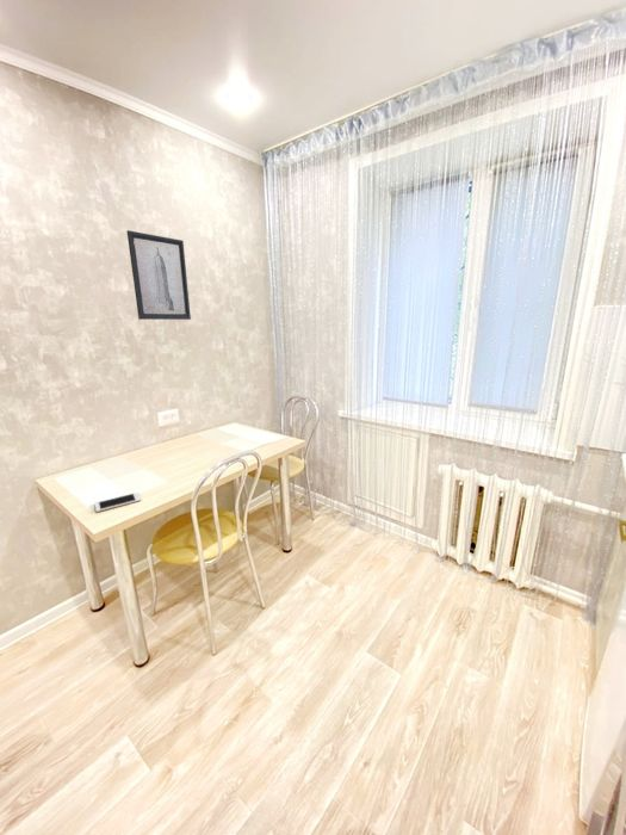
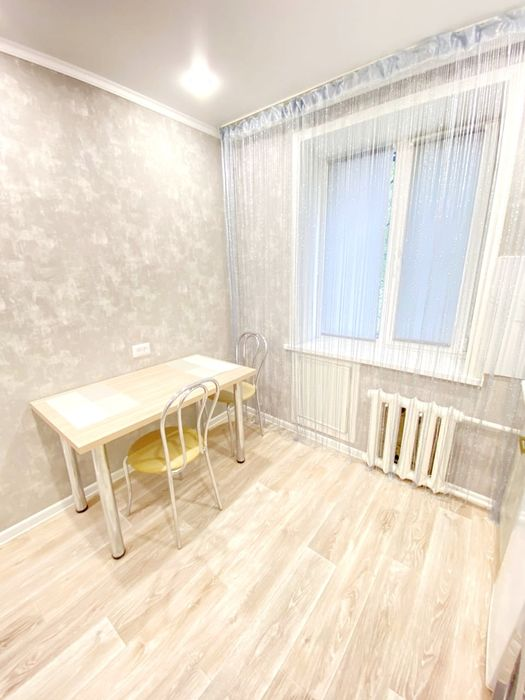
- wall art (161, 278)
- cell phone (118, 501)
